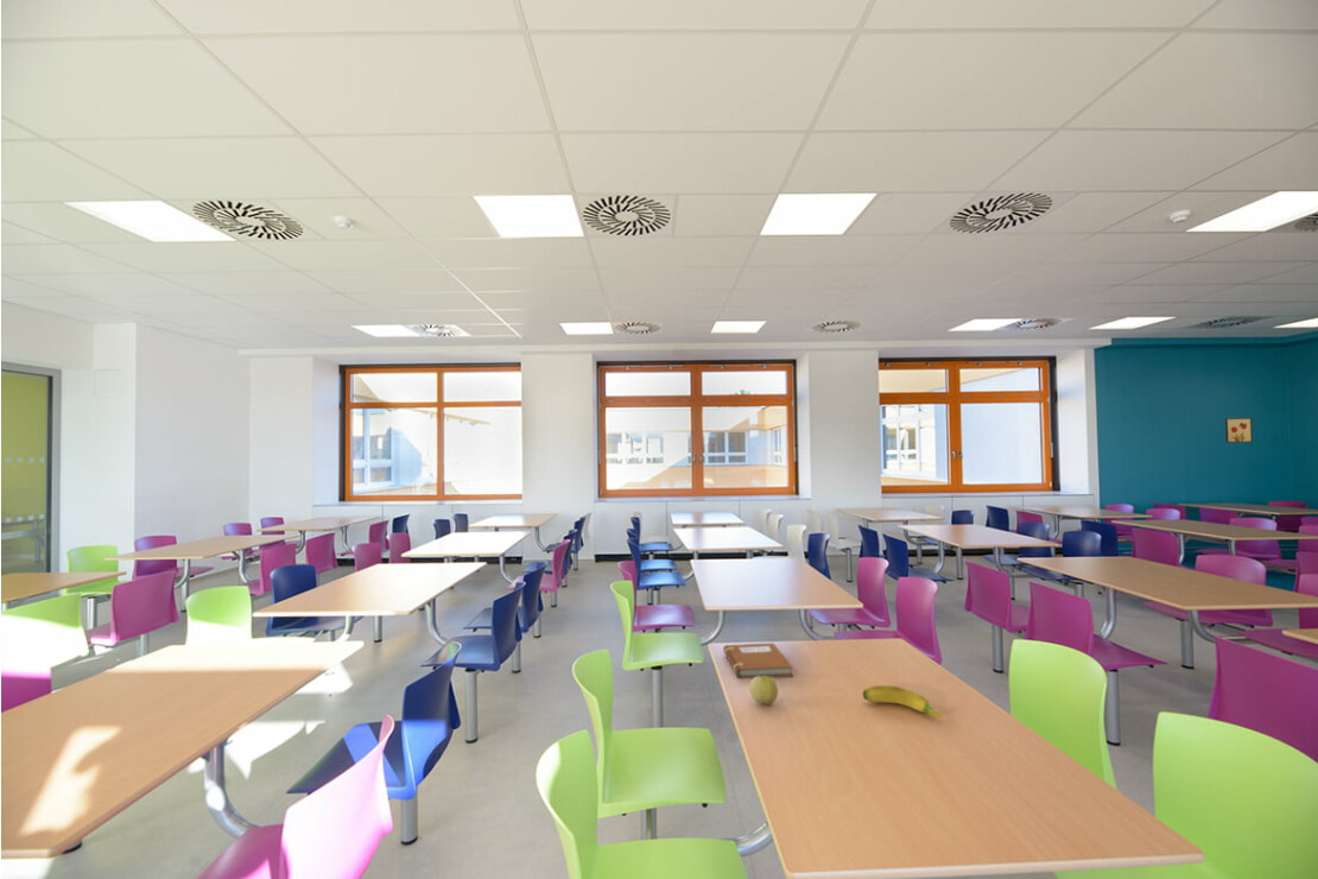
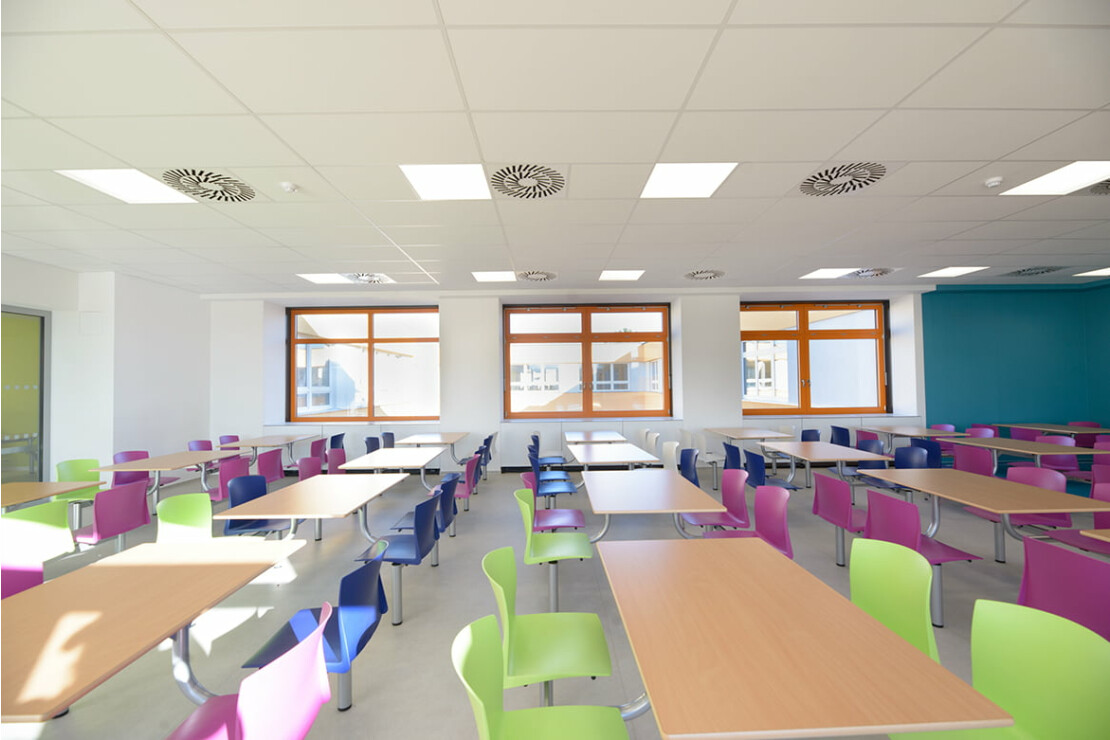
- apple (763, 689)
- wall art (1237, 430)
- notebook (755, 659)
- banana (899, 701)
